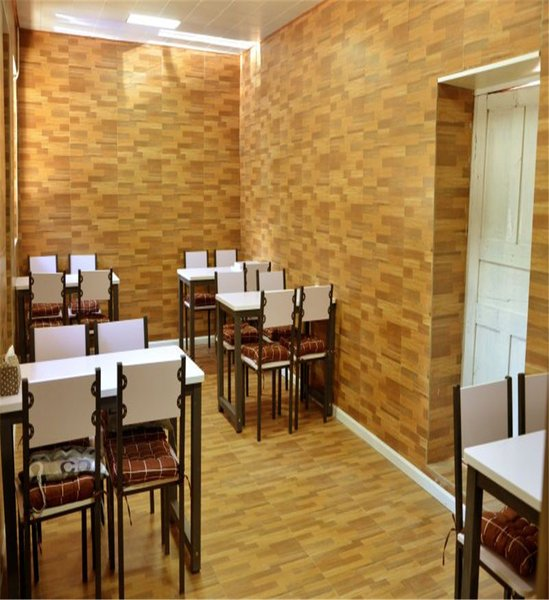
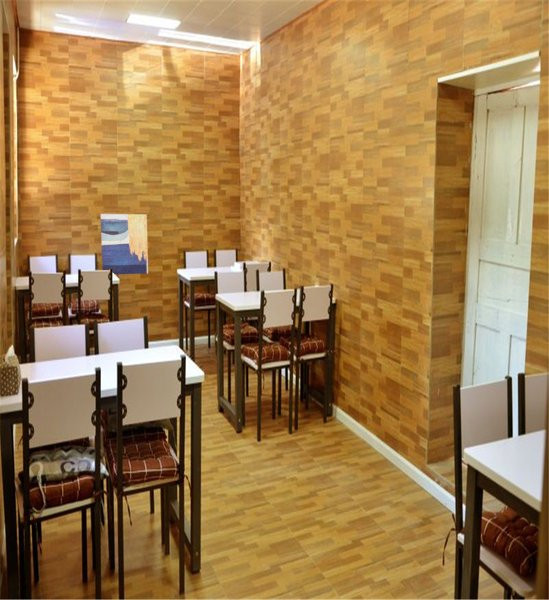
+ wall art (124, 244)
